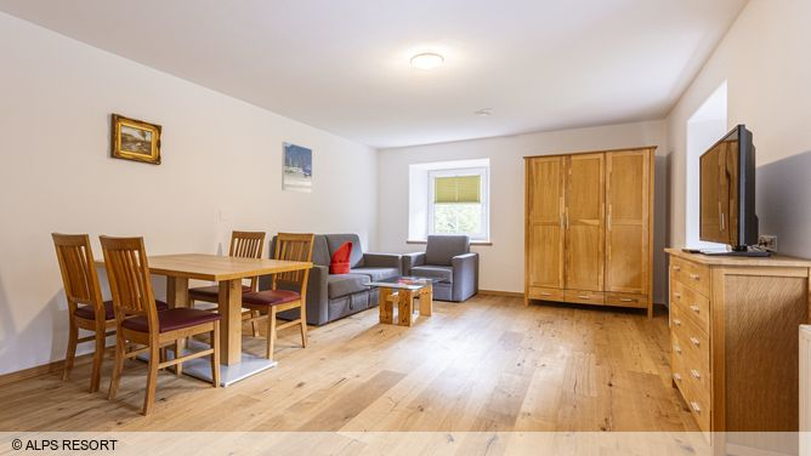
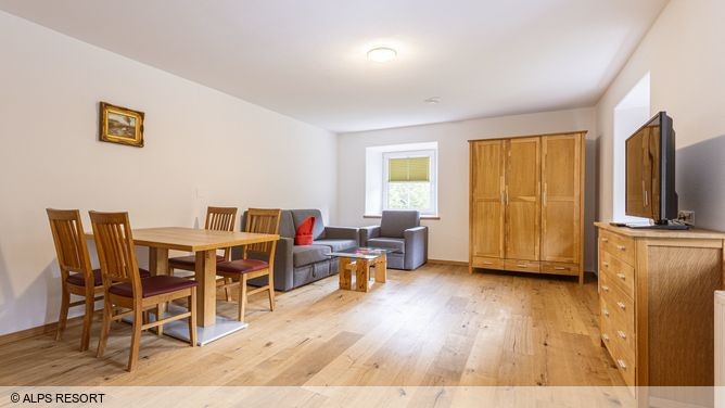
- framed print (297, 169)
